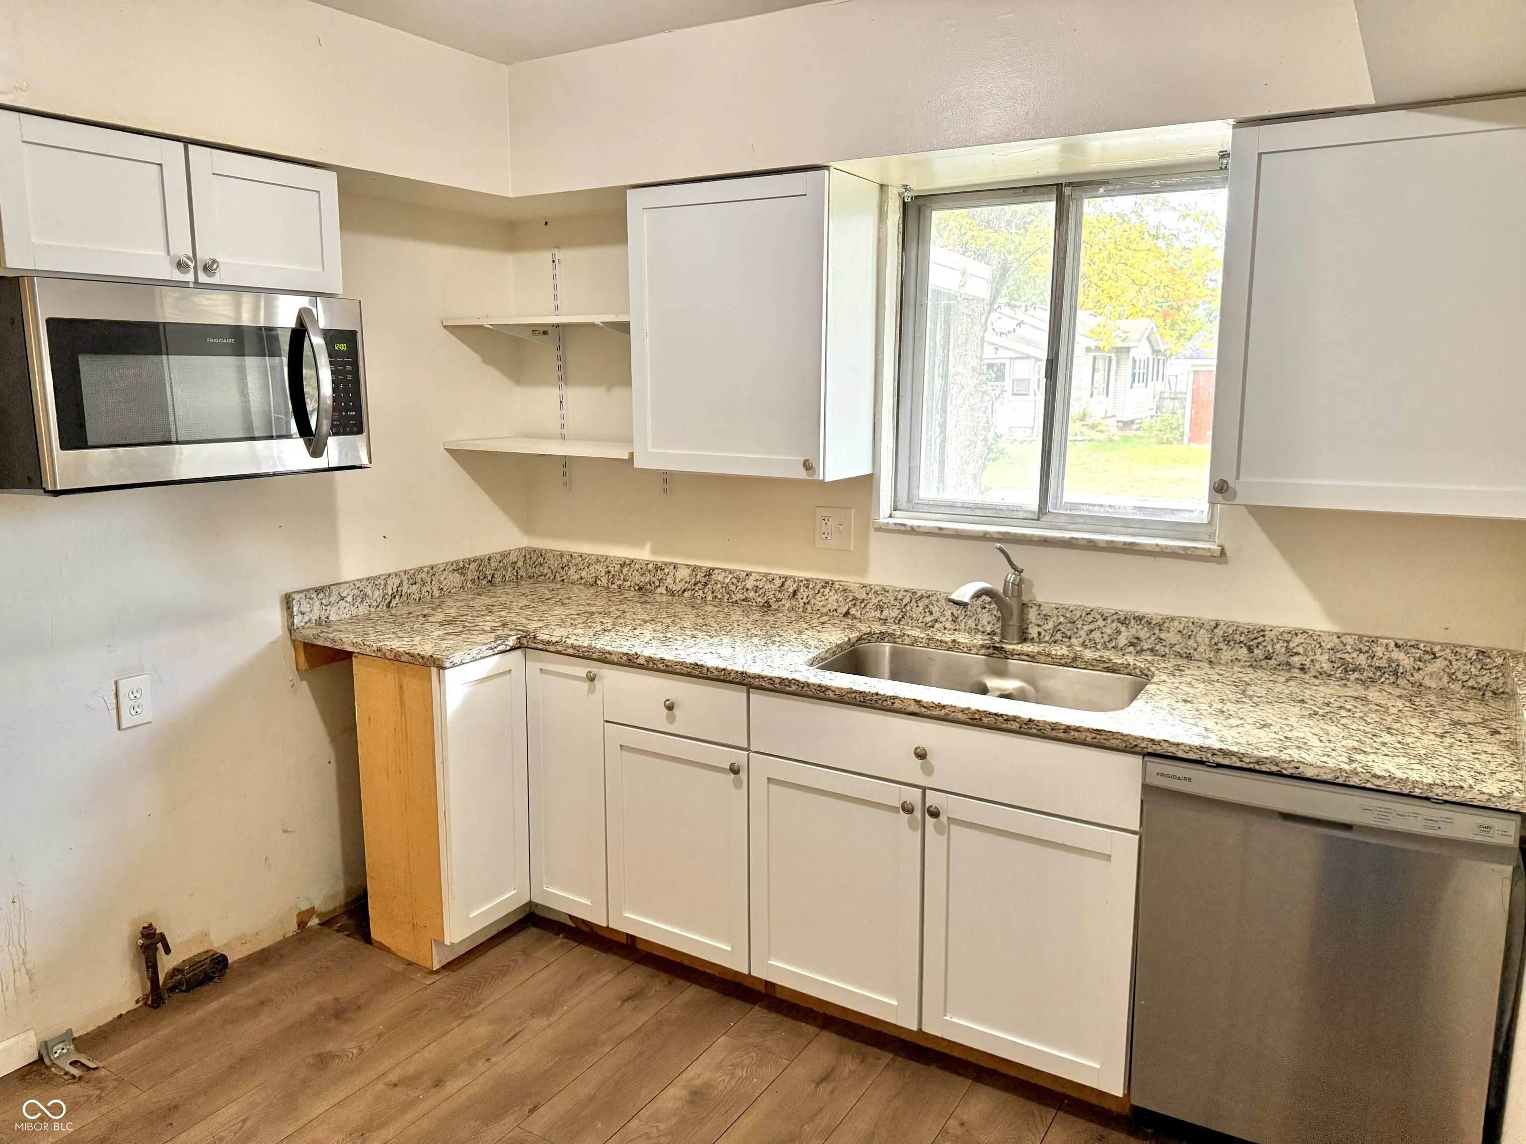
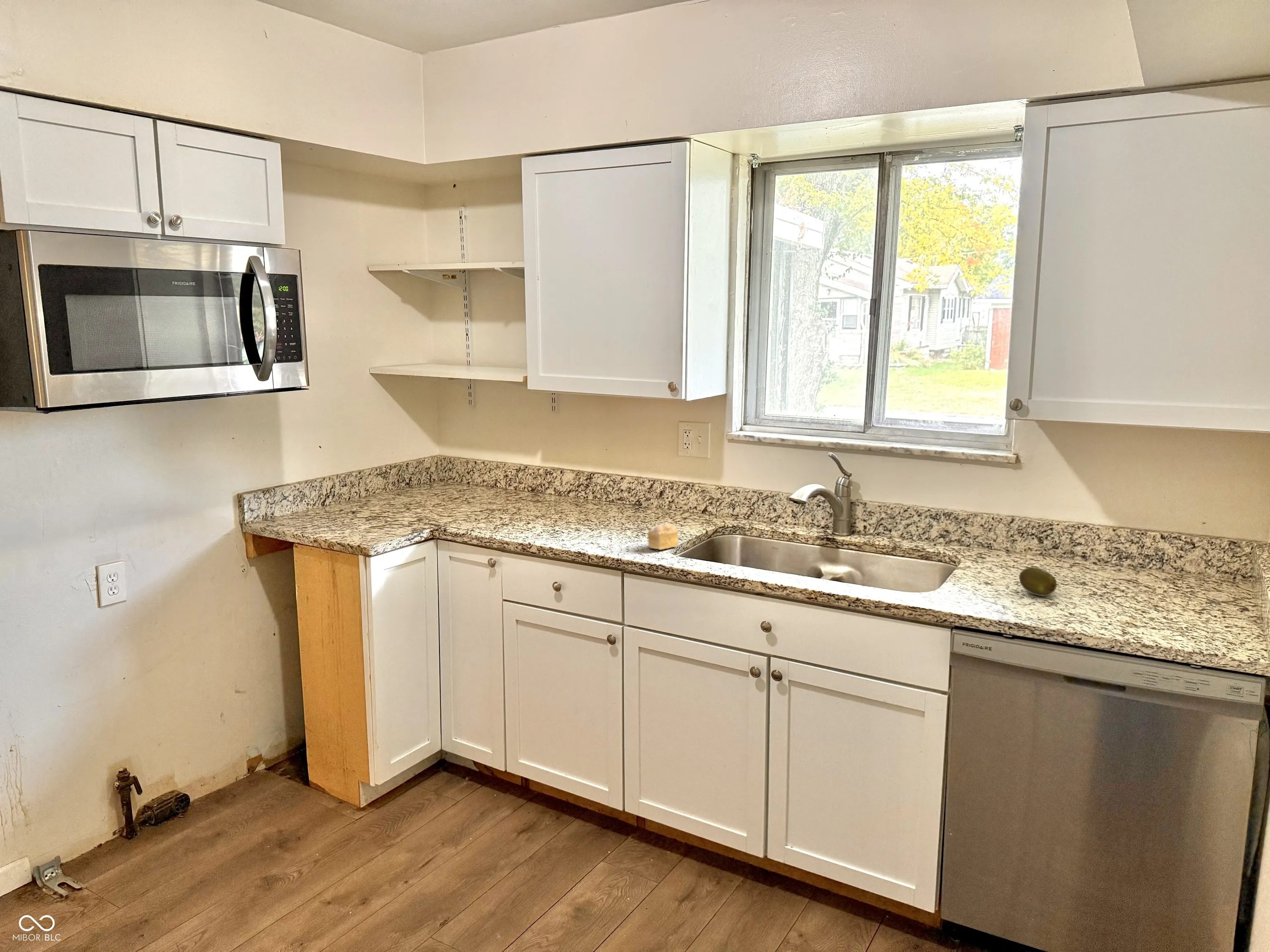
+ fruit (1037, 581)
+ cake slice (663, 535)
